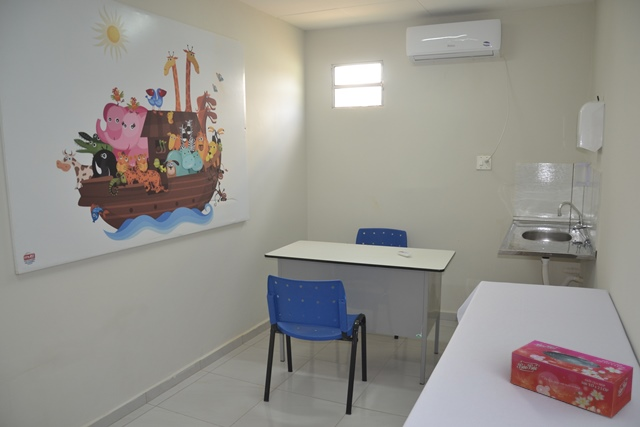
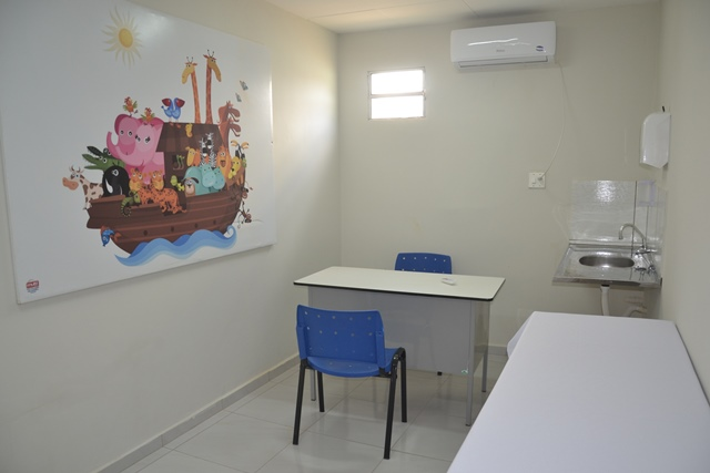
- tissue box (569, 375)
